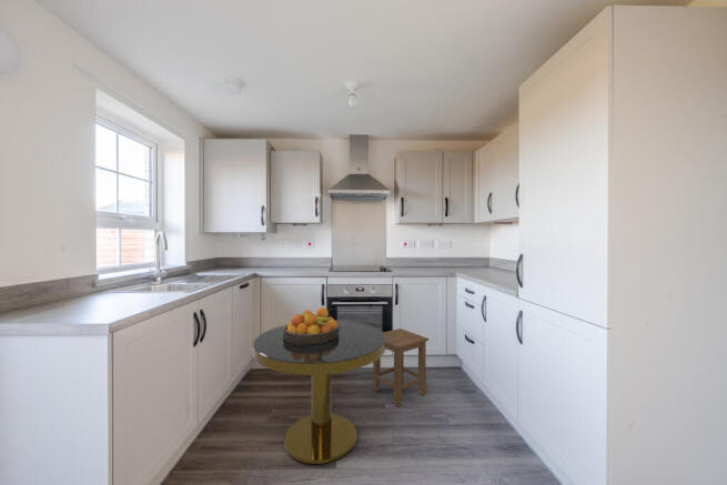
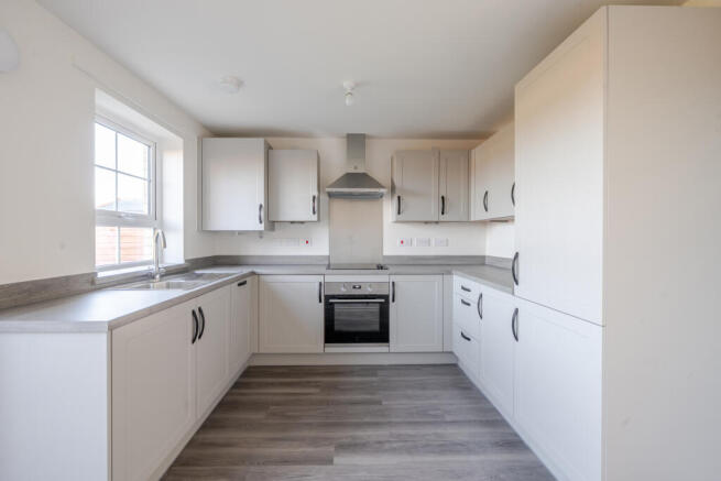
- side table (321, 387)
- fruit bowl (311, 322)
- stool (398, 364)
